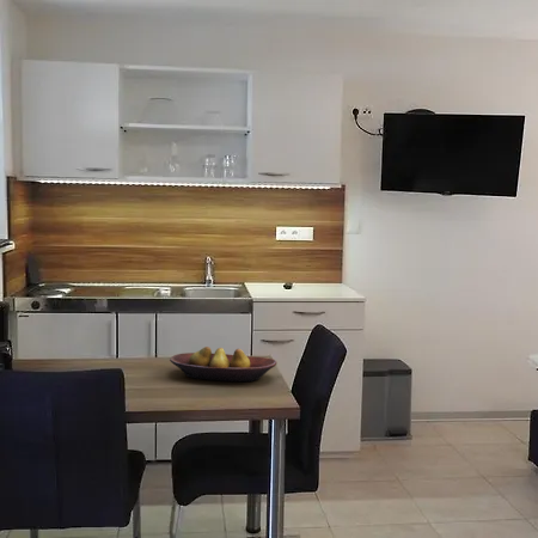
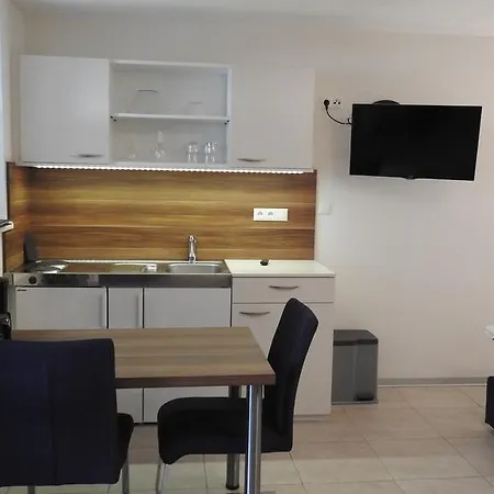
- fruit bowl (222, 361)
